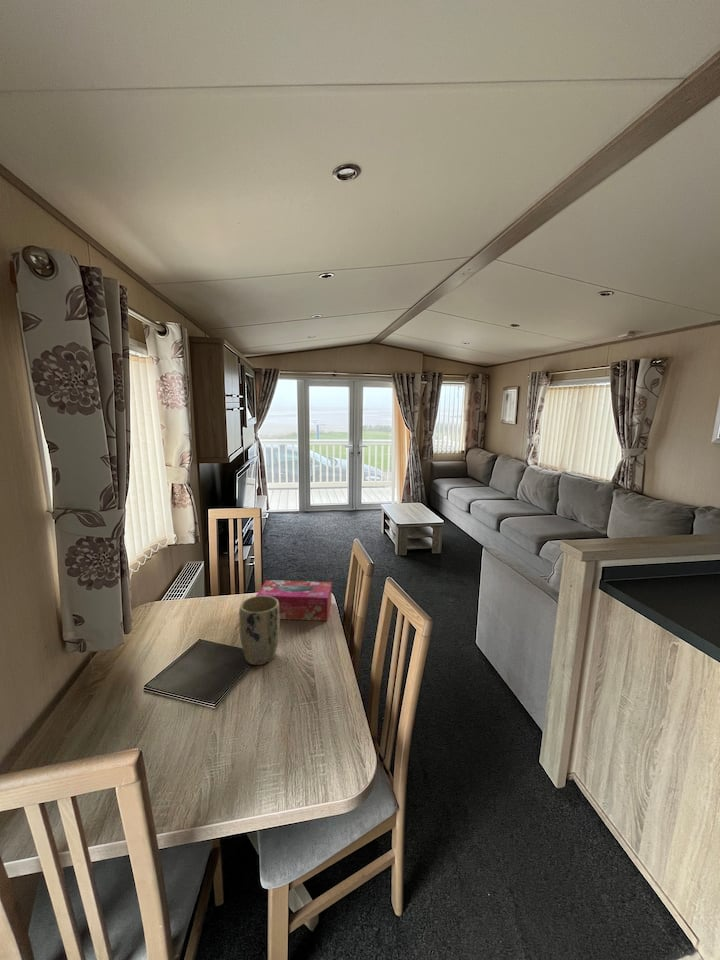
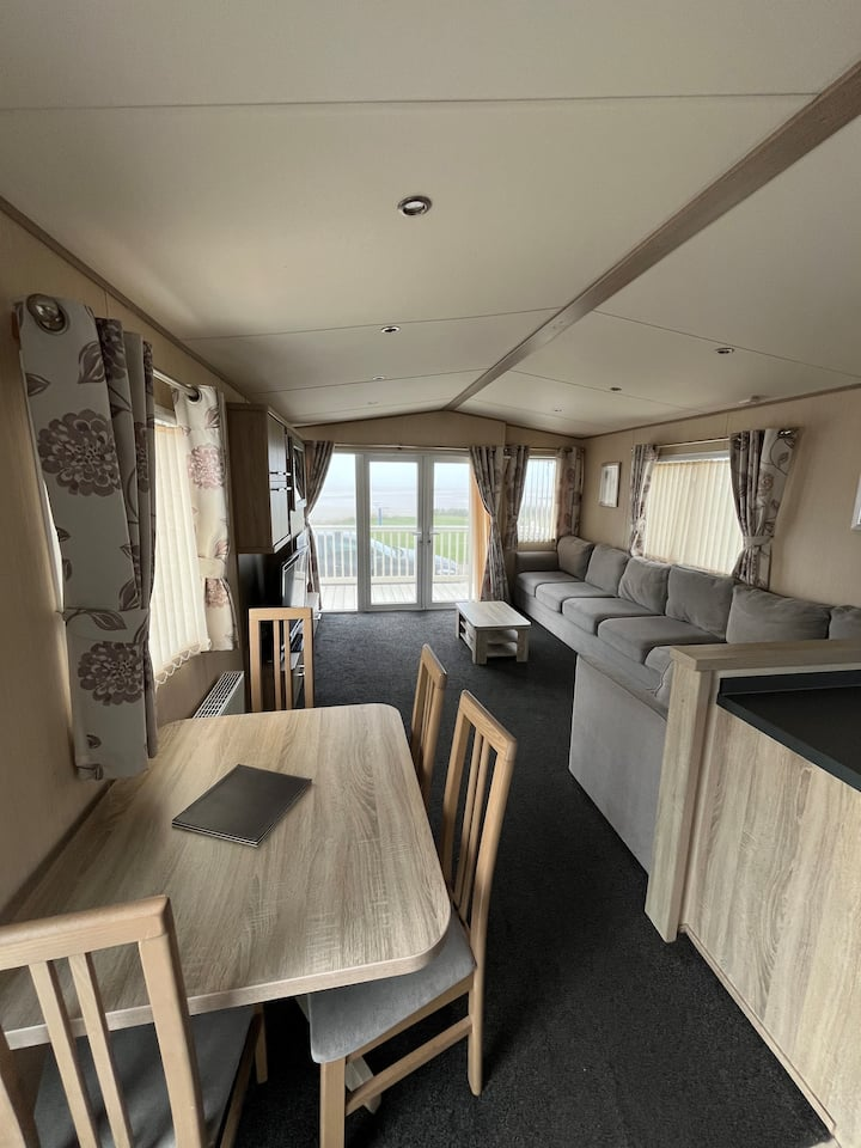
- plant pot (259, 630)
- tissue box (295, 599)
